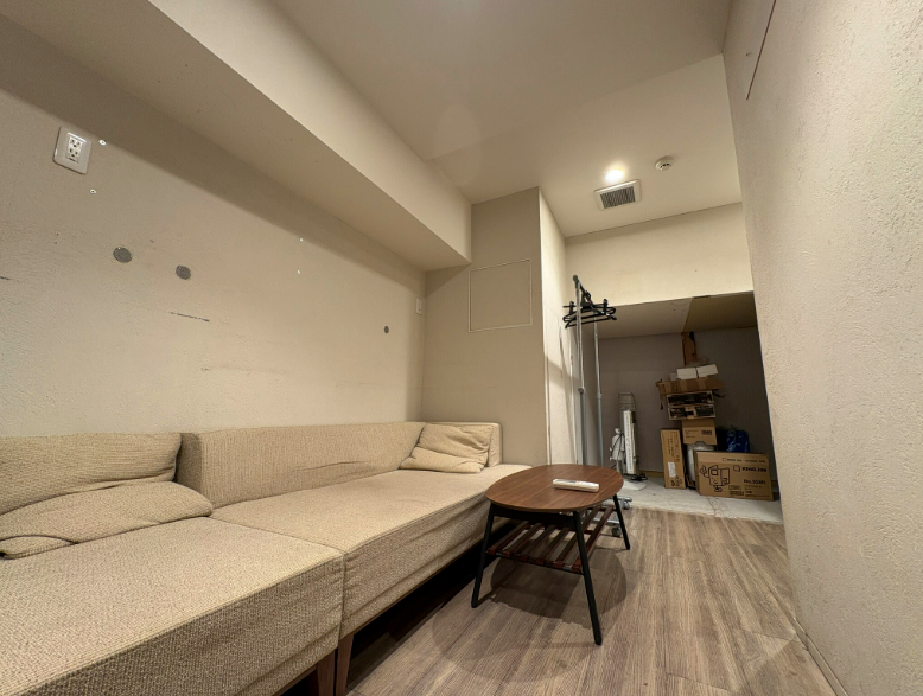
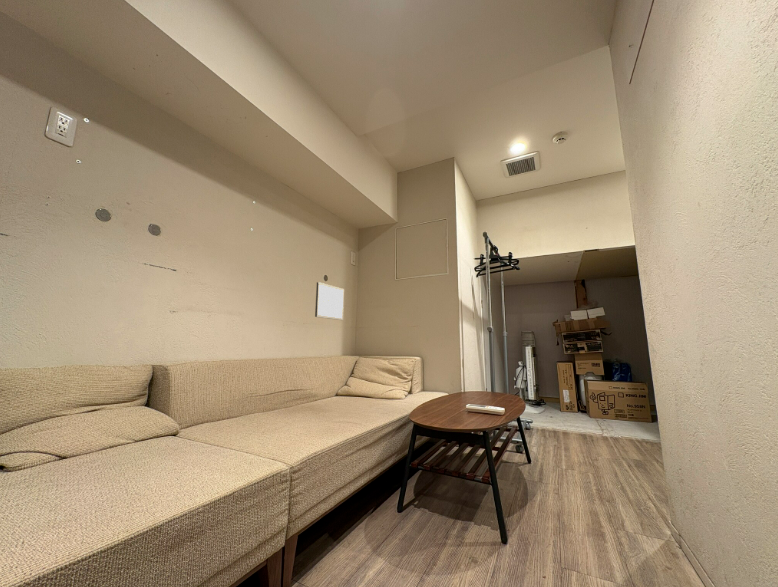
+ picture frame (330, 302)
